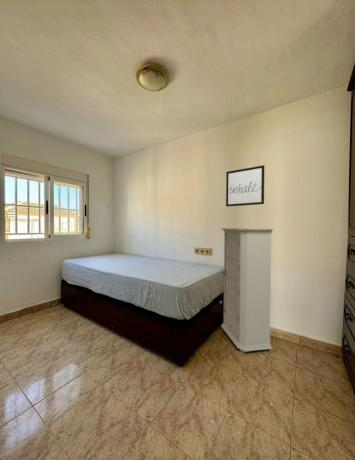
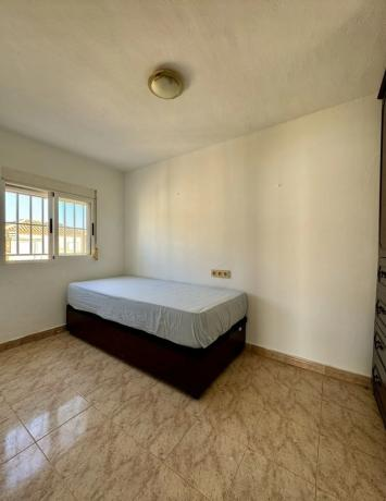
- wall art (244, 187)
- cabinet (245, 283)
